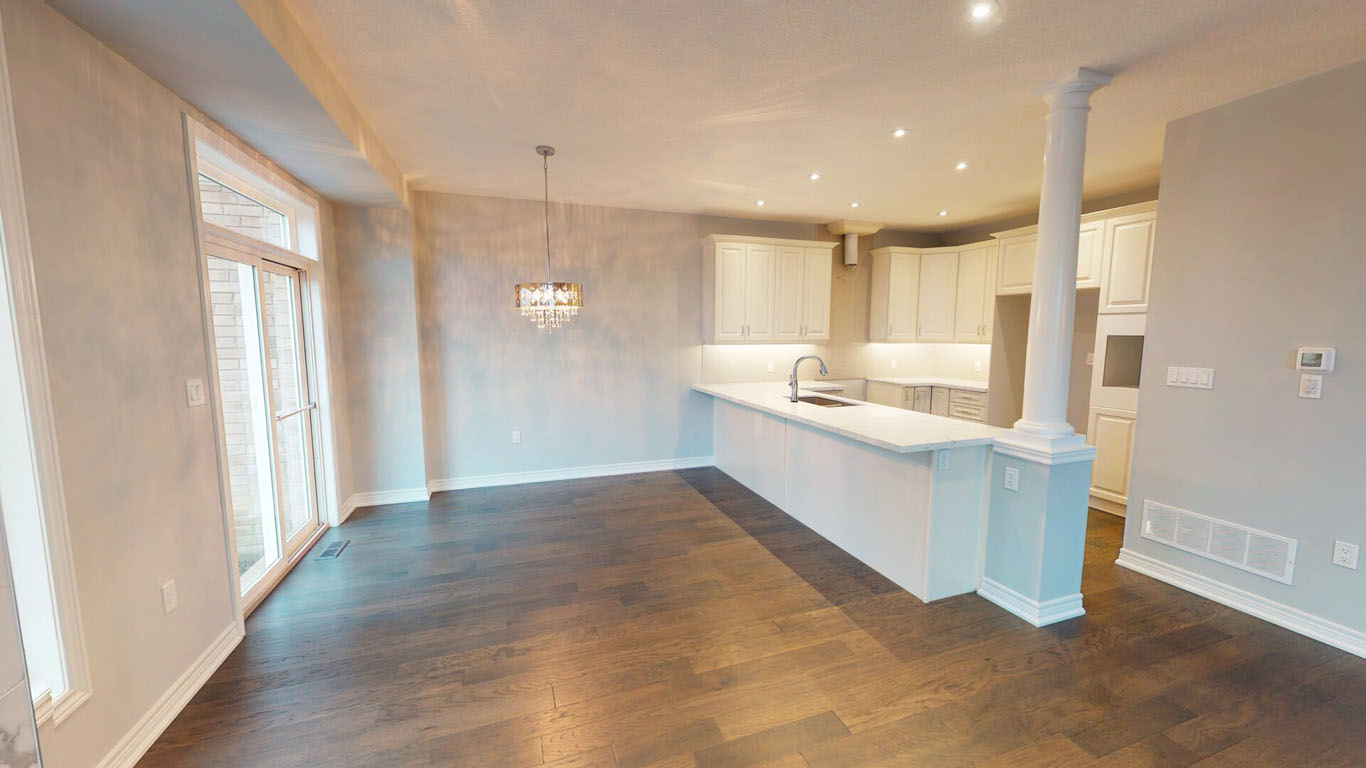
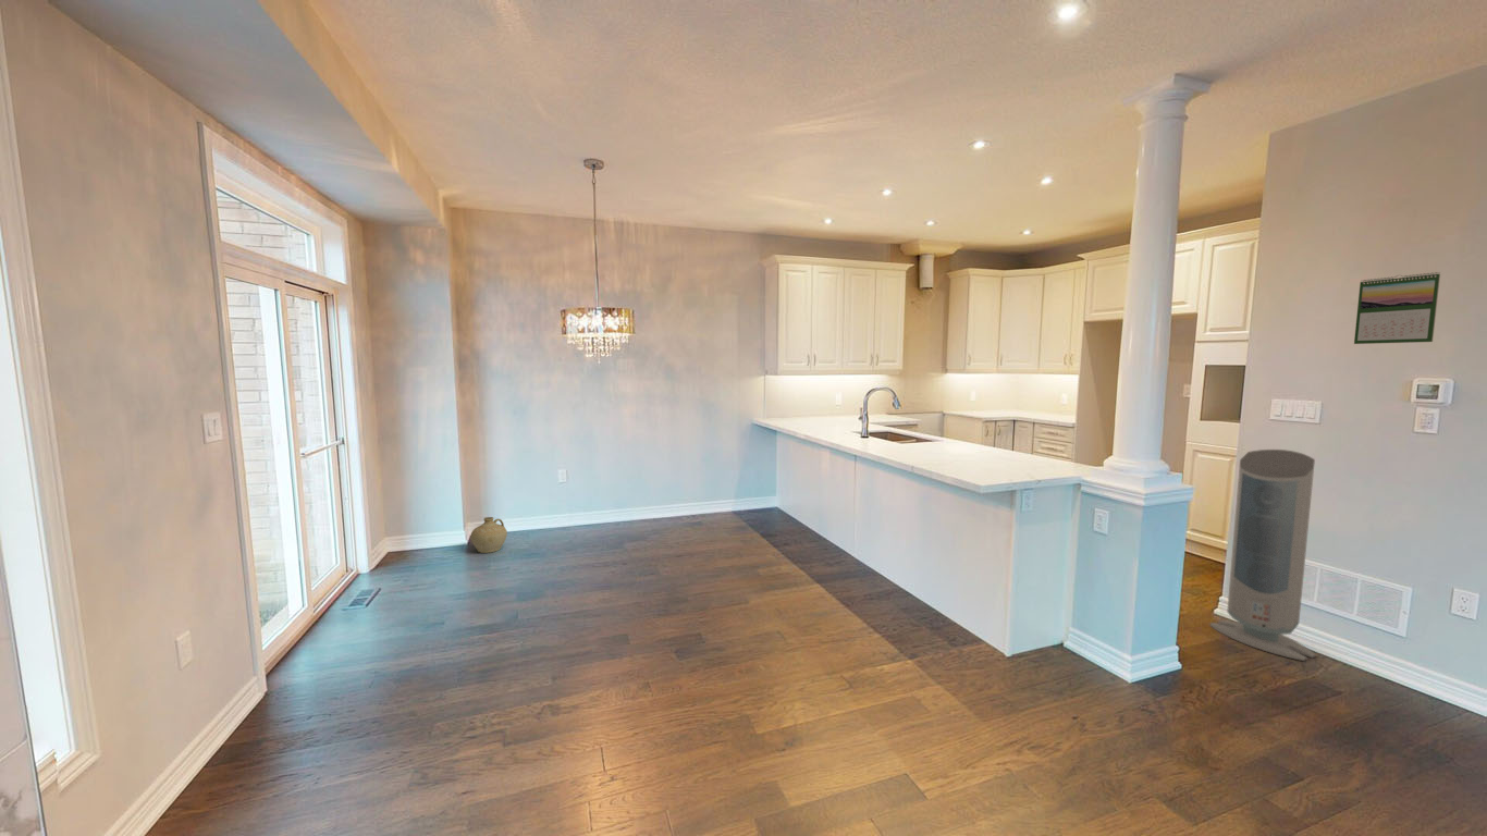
+ ceramic jug (489, 533)
+ air purifier (1268, 546)
+ calendar (1394, 309)
